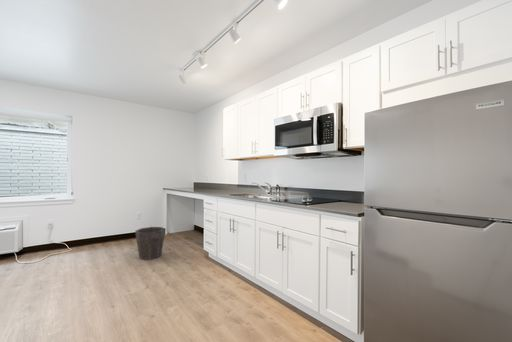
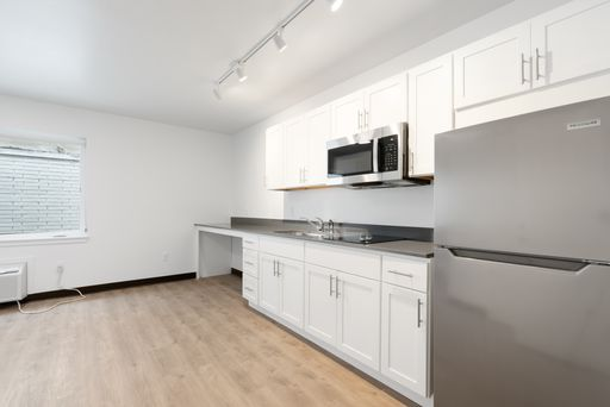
- waste bin (150, 243)
